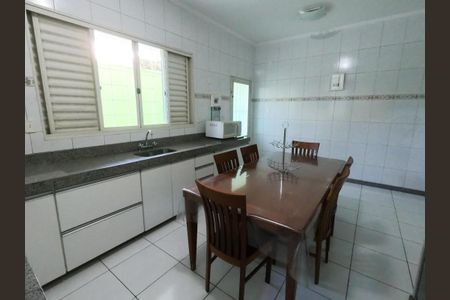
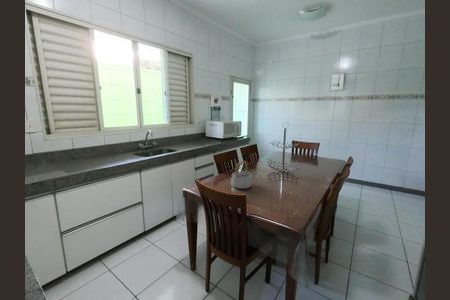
+ teapot (242, 173)
